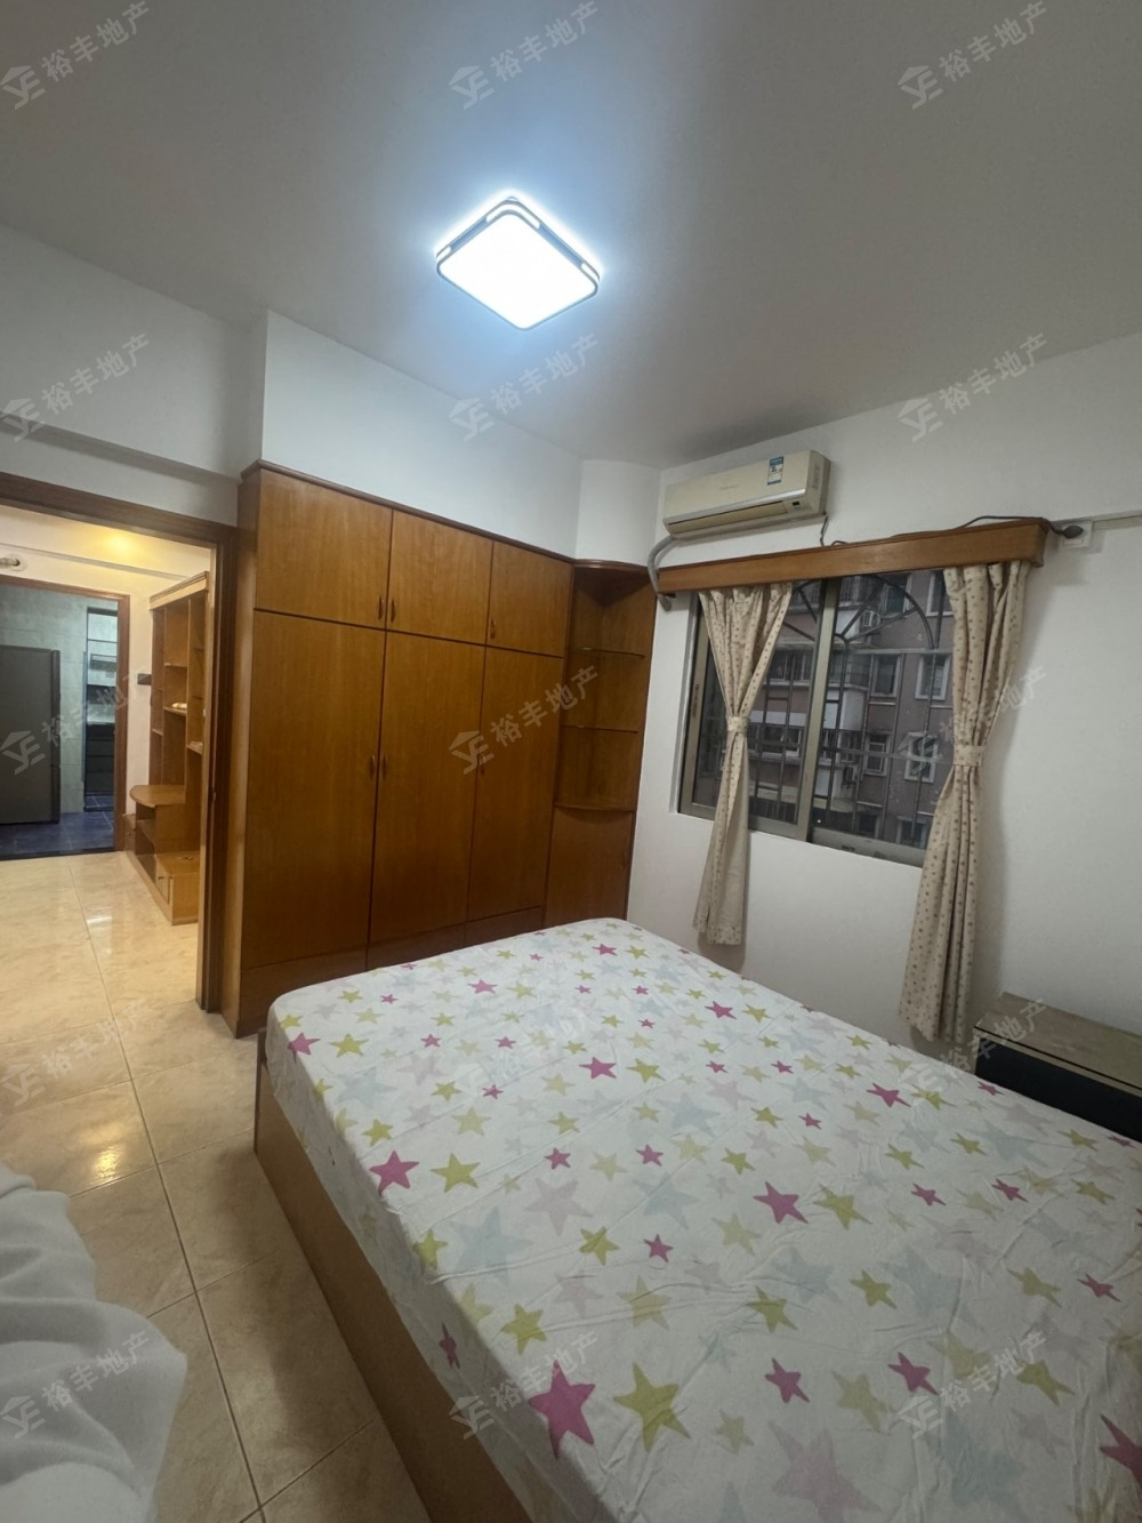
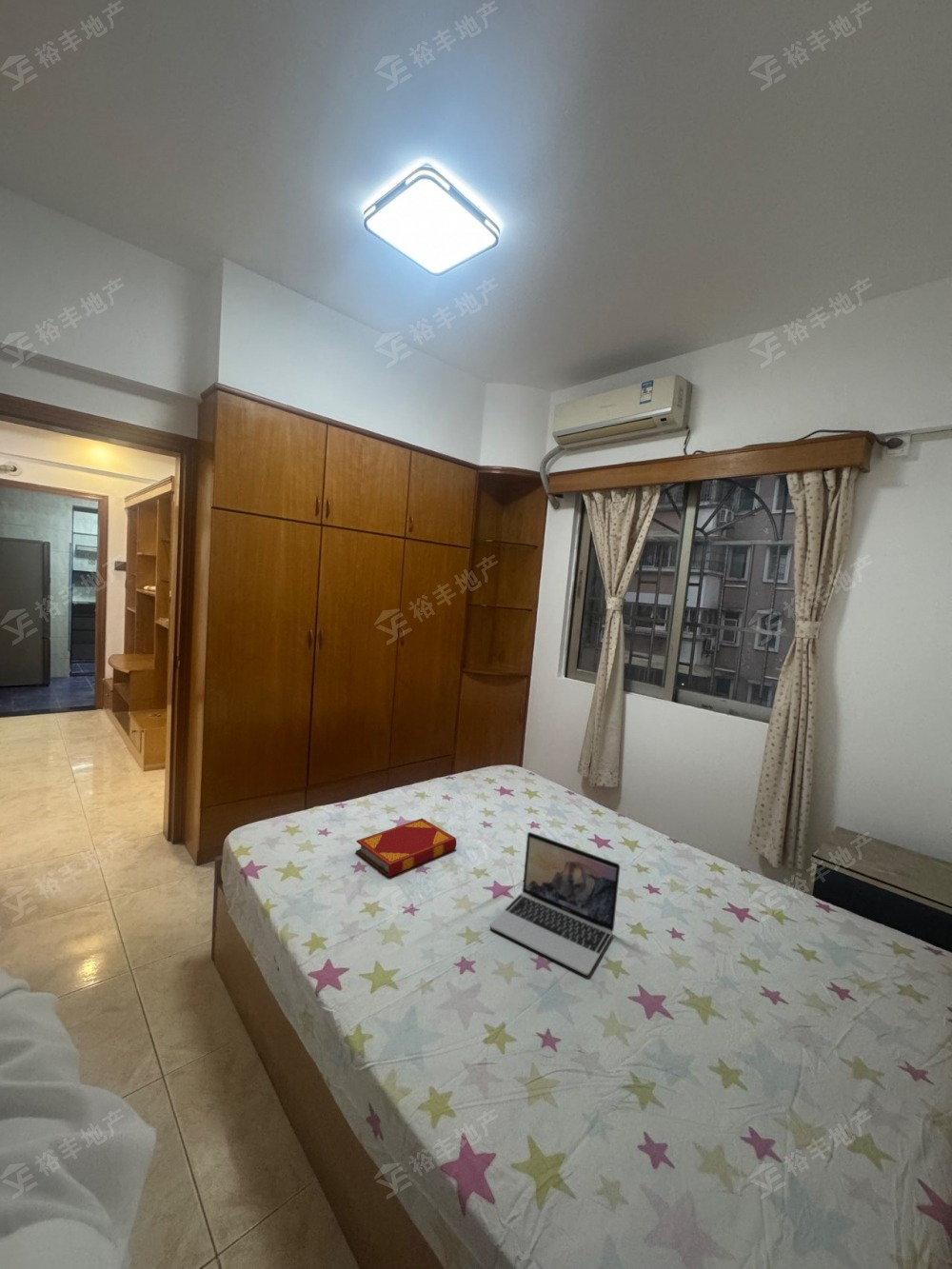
+ hardback book (407, 844)
+ laptop (554, 896)
